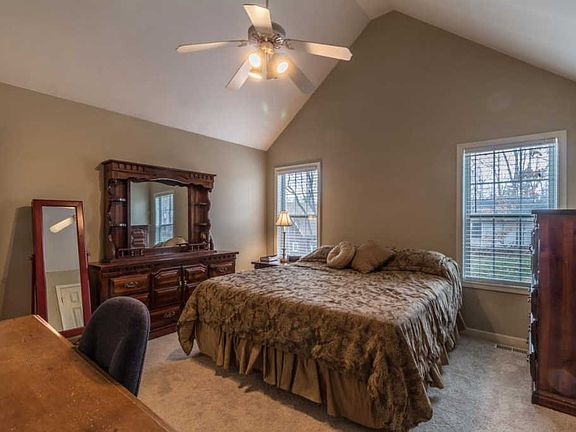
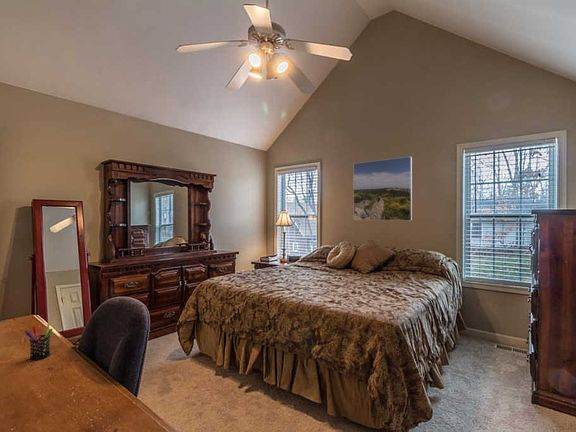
+ pen holder (41, 340)
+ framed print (380, 190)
